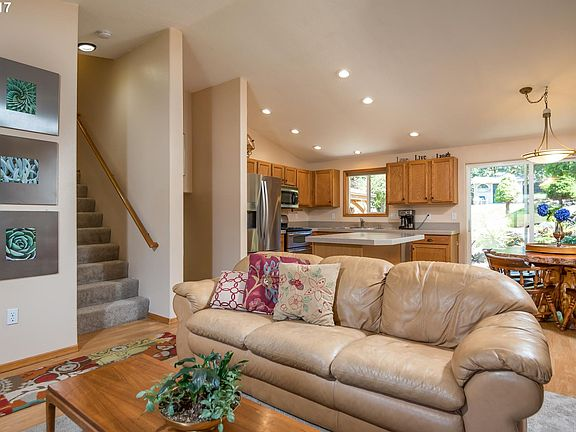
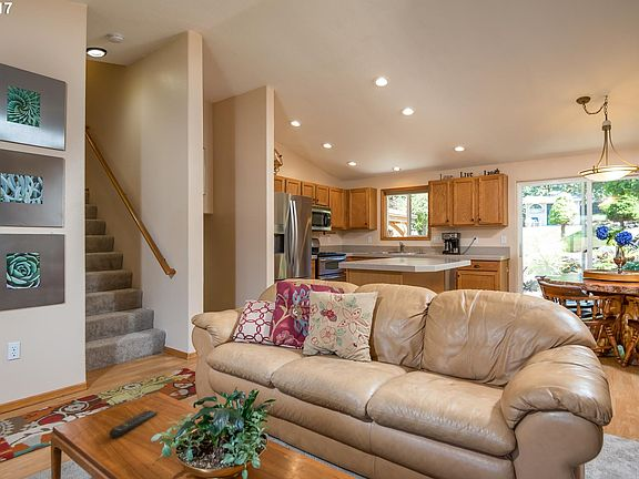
+ remote control (134, 421)
